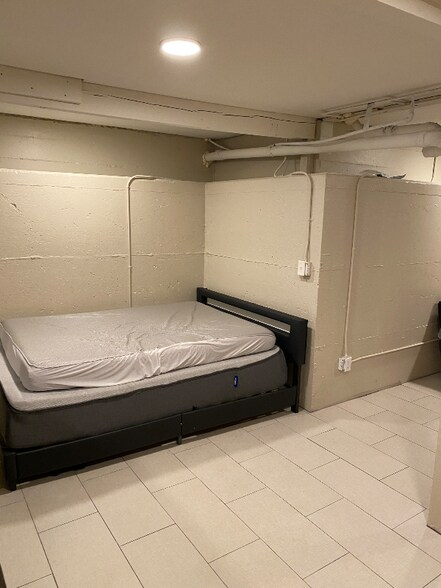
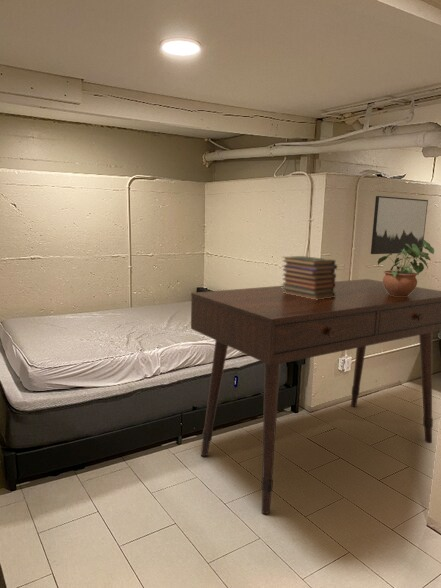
+ desk (324, 354)
+ potted plant (408, 267)
+ wall art (400, 226)
+ book stack (308, 276)
